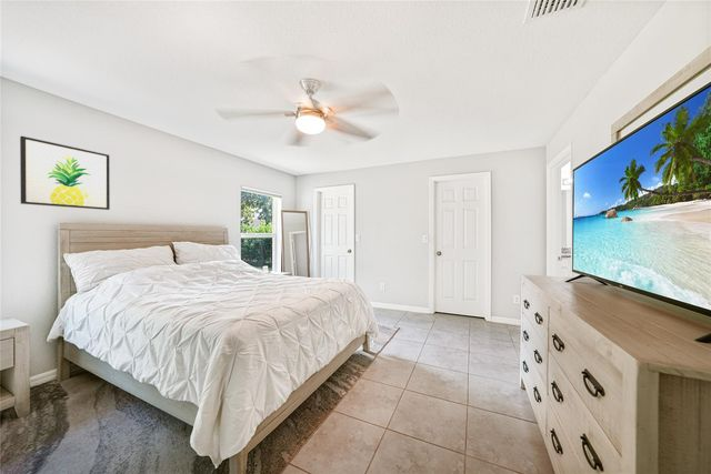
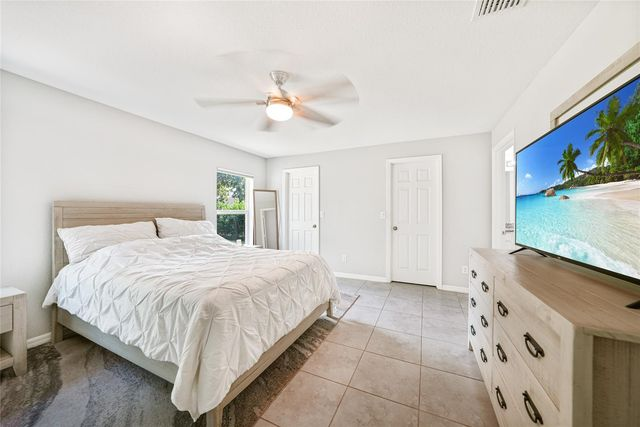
- wall art (69, 177)
